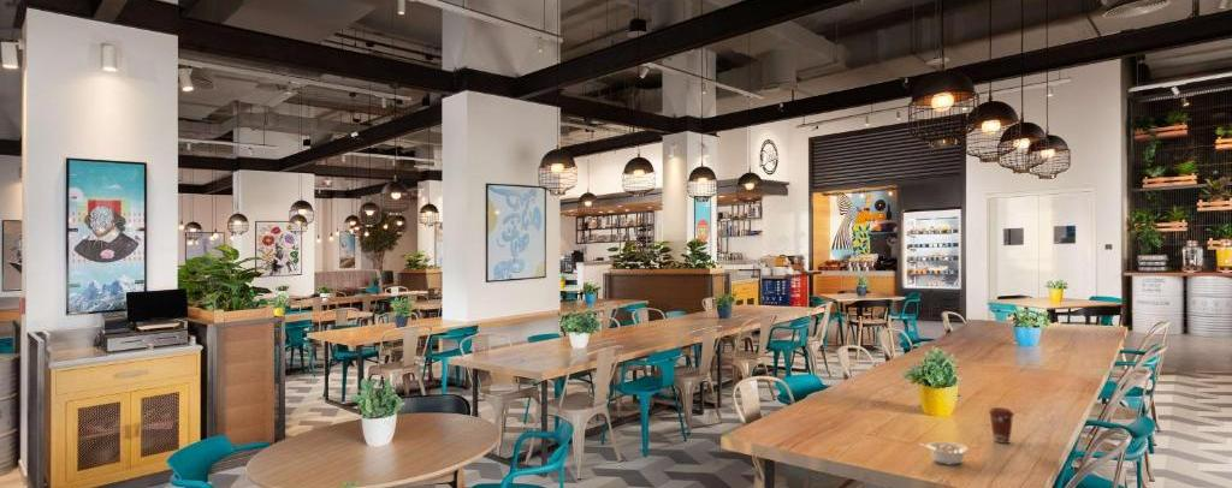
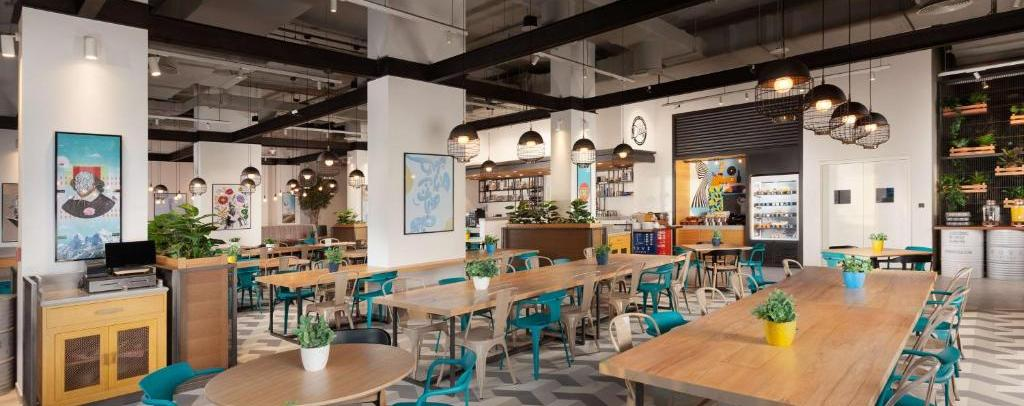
- legume (946, 452)
- coffee cup (1001, 424)
